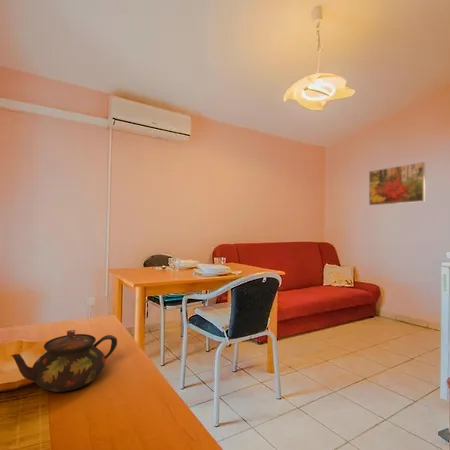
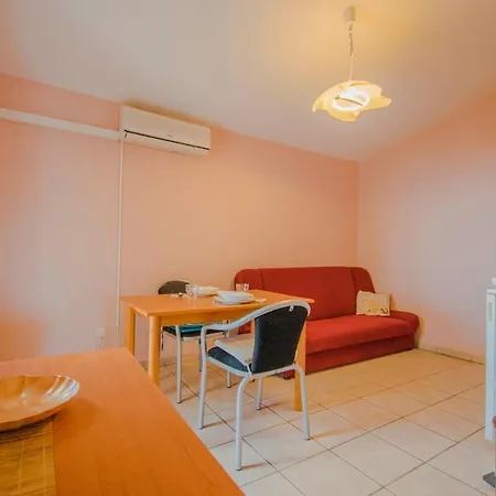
- teapot (69, 356)
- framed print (395, 185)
